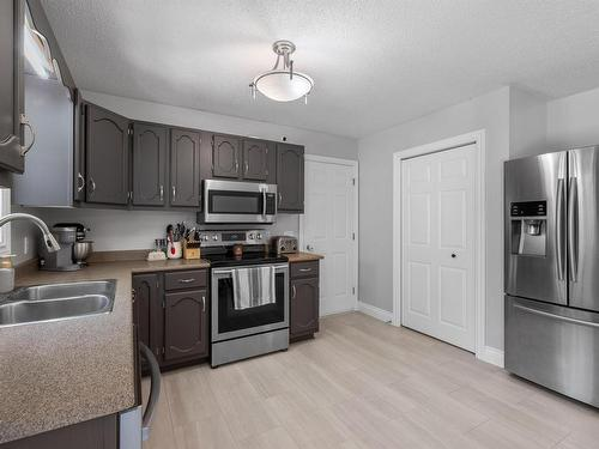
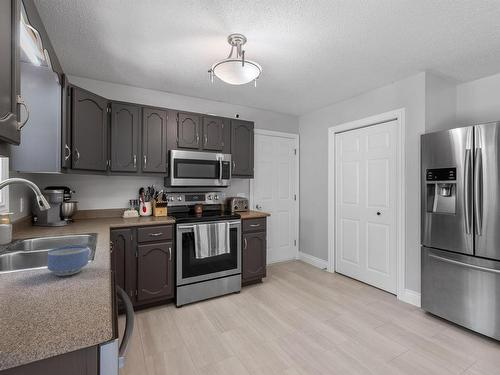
+ bowl (68, 260)
